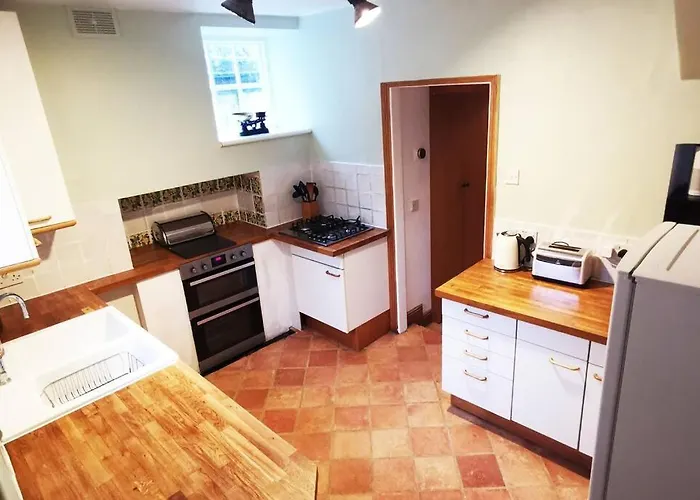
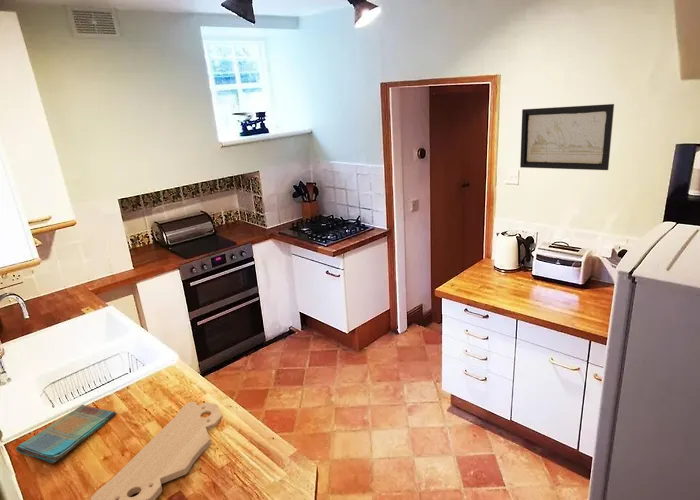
+ wall art (563, 138)
+ dish towel (68, 430)
+ cutting board (171, 451)
